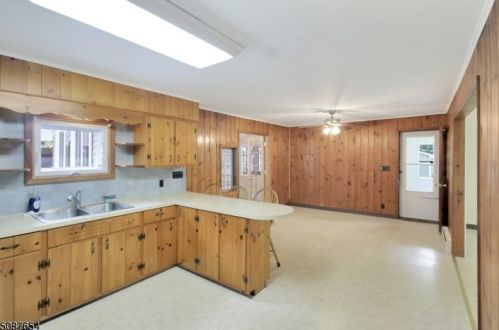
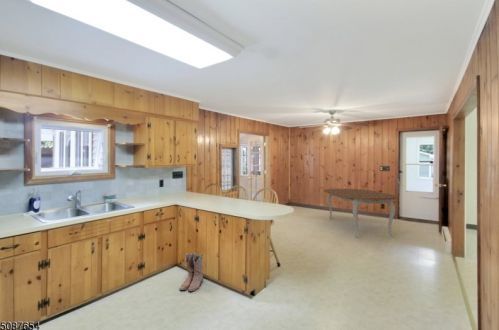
+ boots (192, 270)
+ dining table (356, 210)
